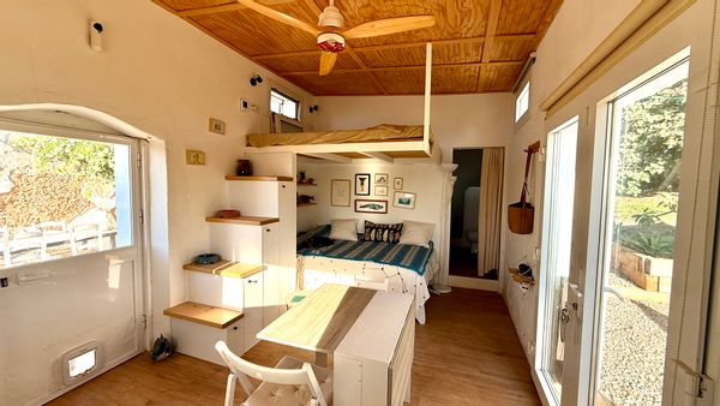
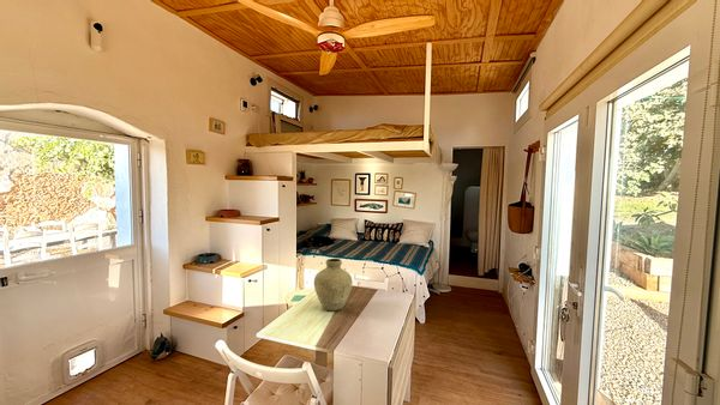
+ vase (332, 283)
